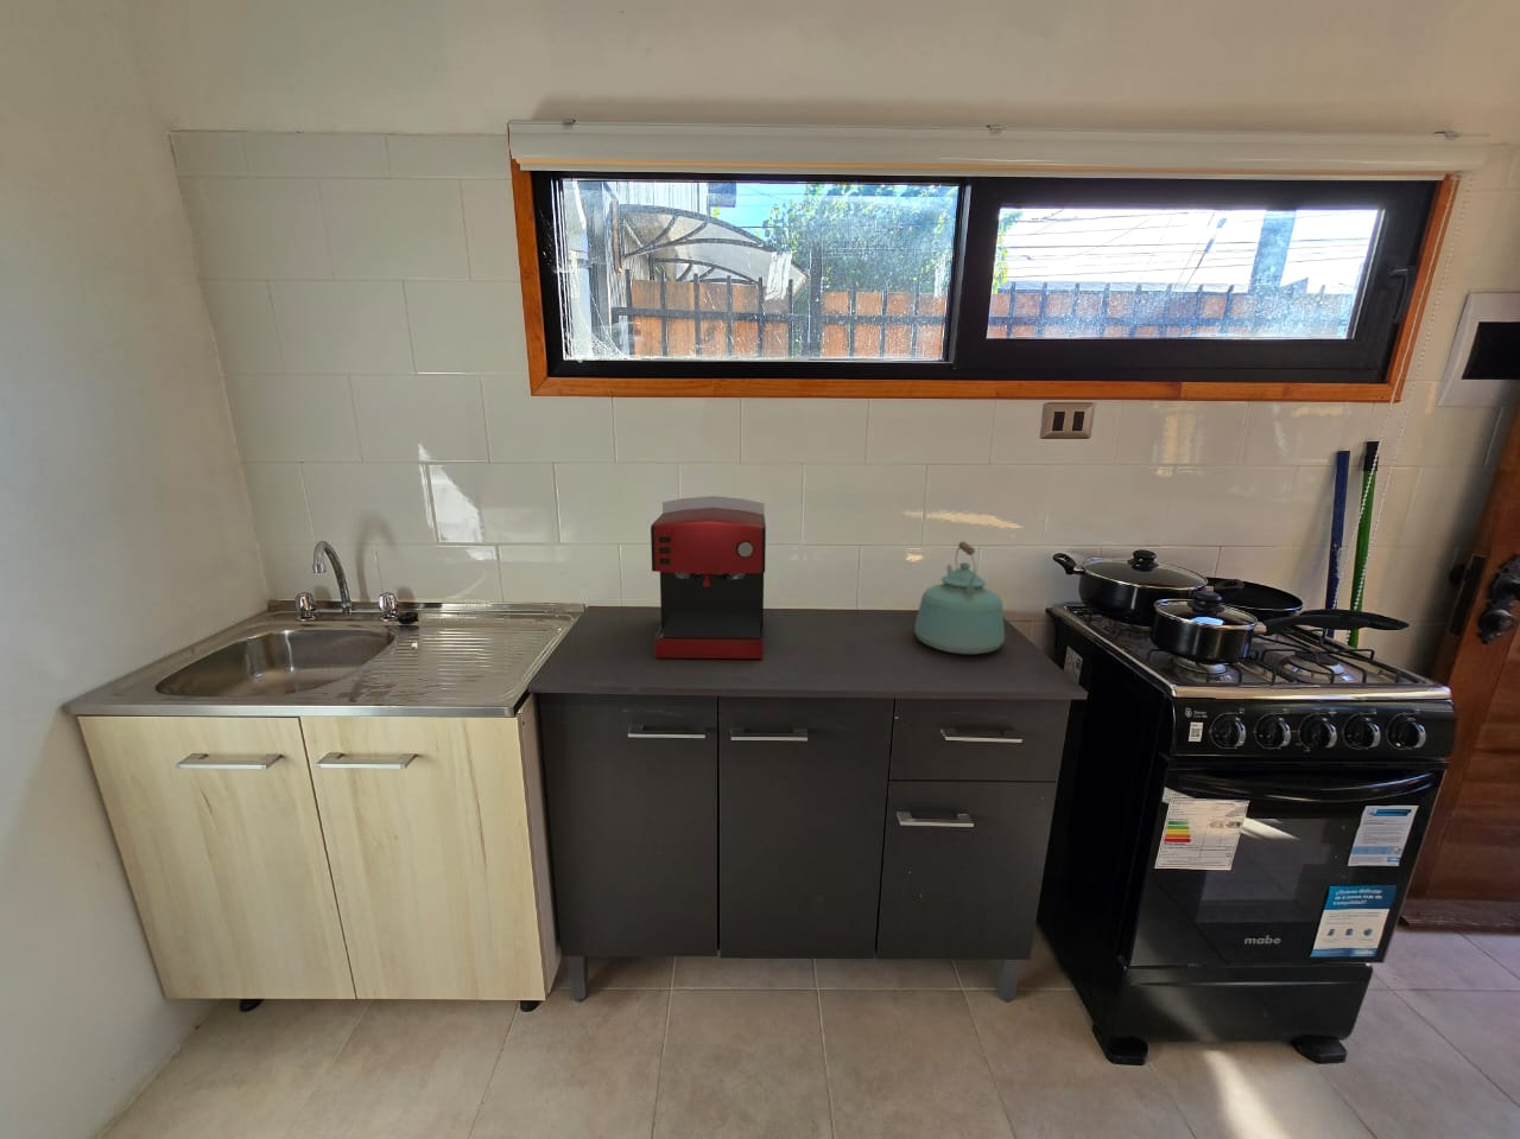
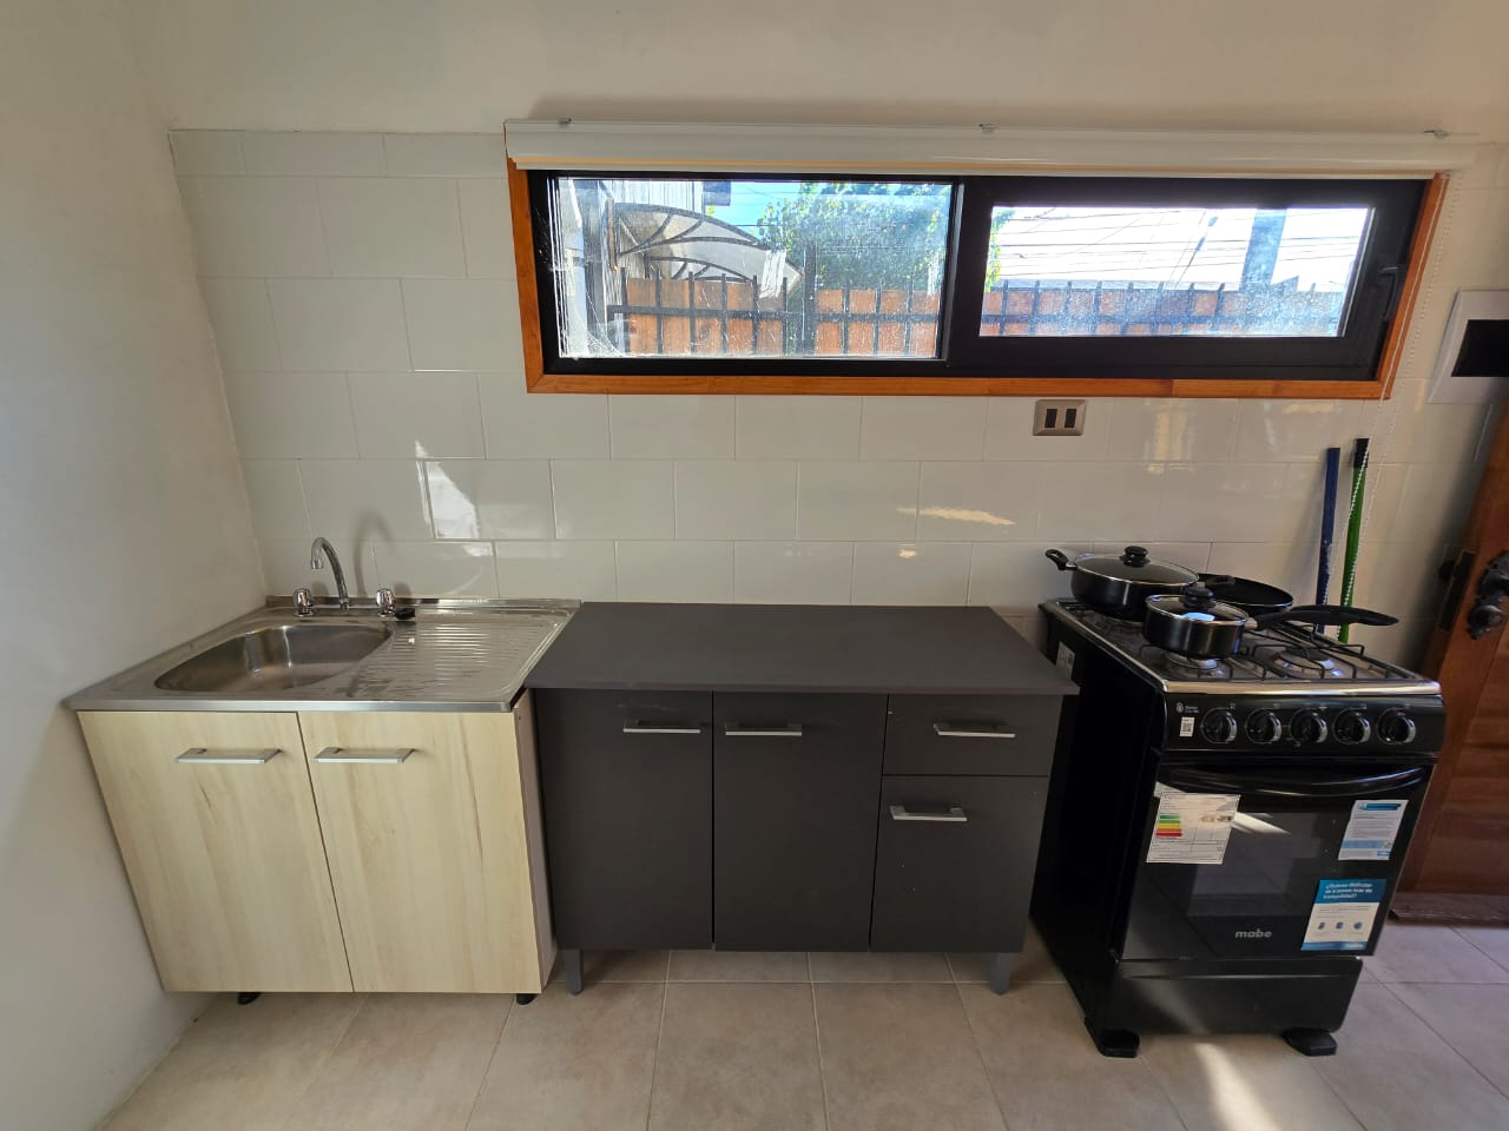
- kettle (960, 591)
- coffee maker (711, 573)
